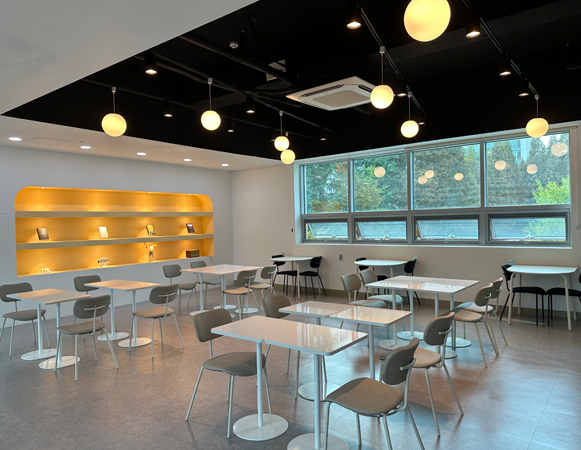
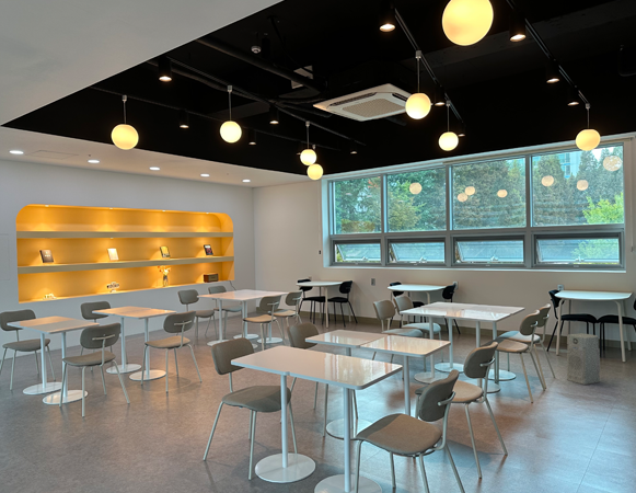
+ air purifier (582, 357)
